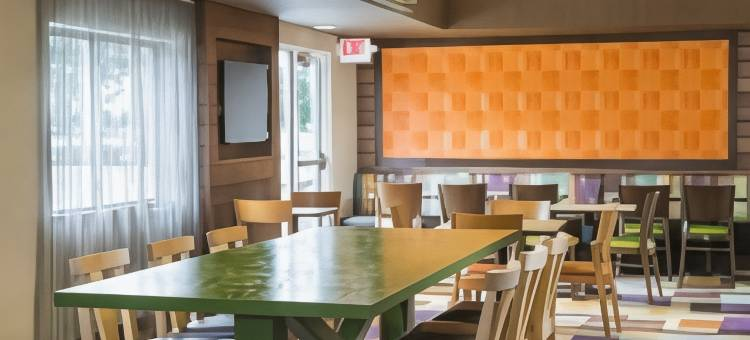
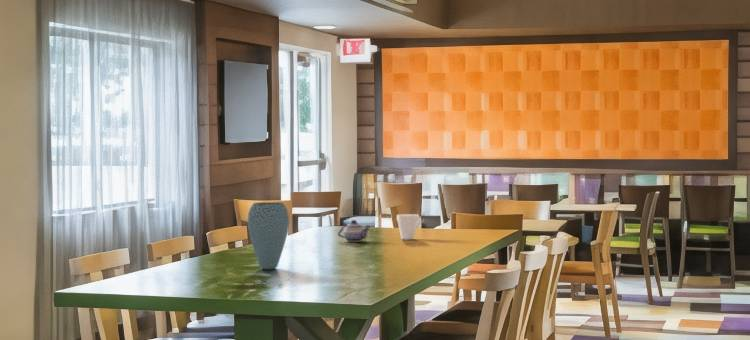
+ vase (268, 235)
+ cup (407, 226)
+ teapot (354, 230)
